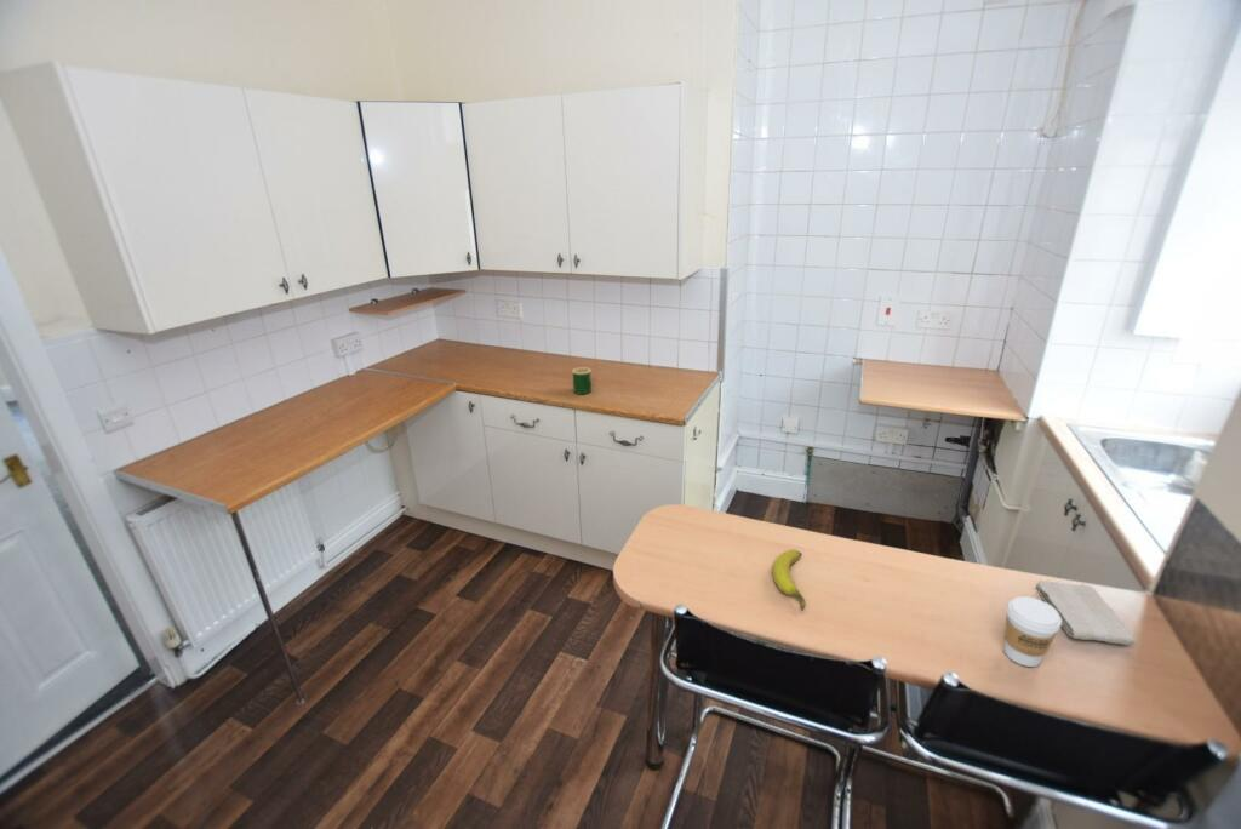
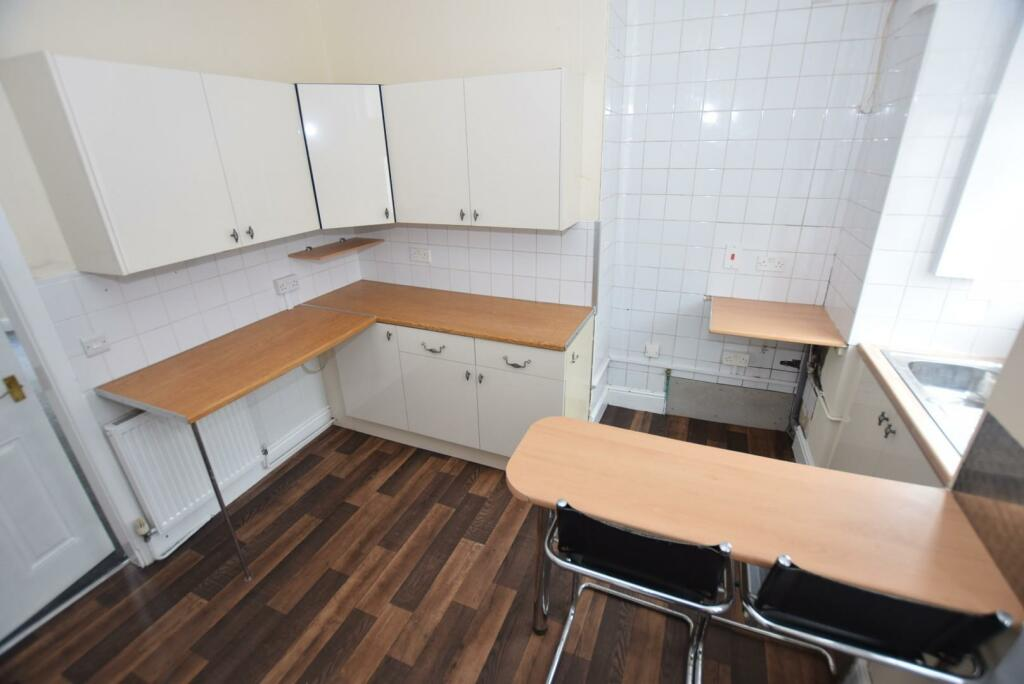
- banana (789, 573)
- coffee cup (1028, 631)
- washcloth (1081, 610)
- mug (584, 382)
